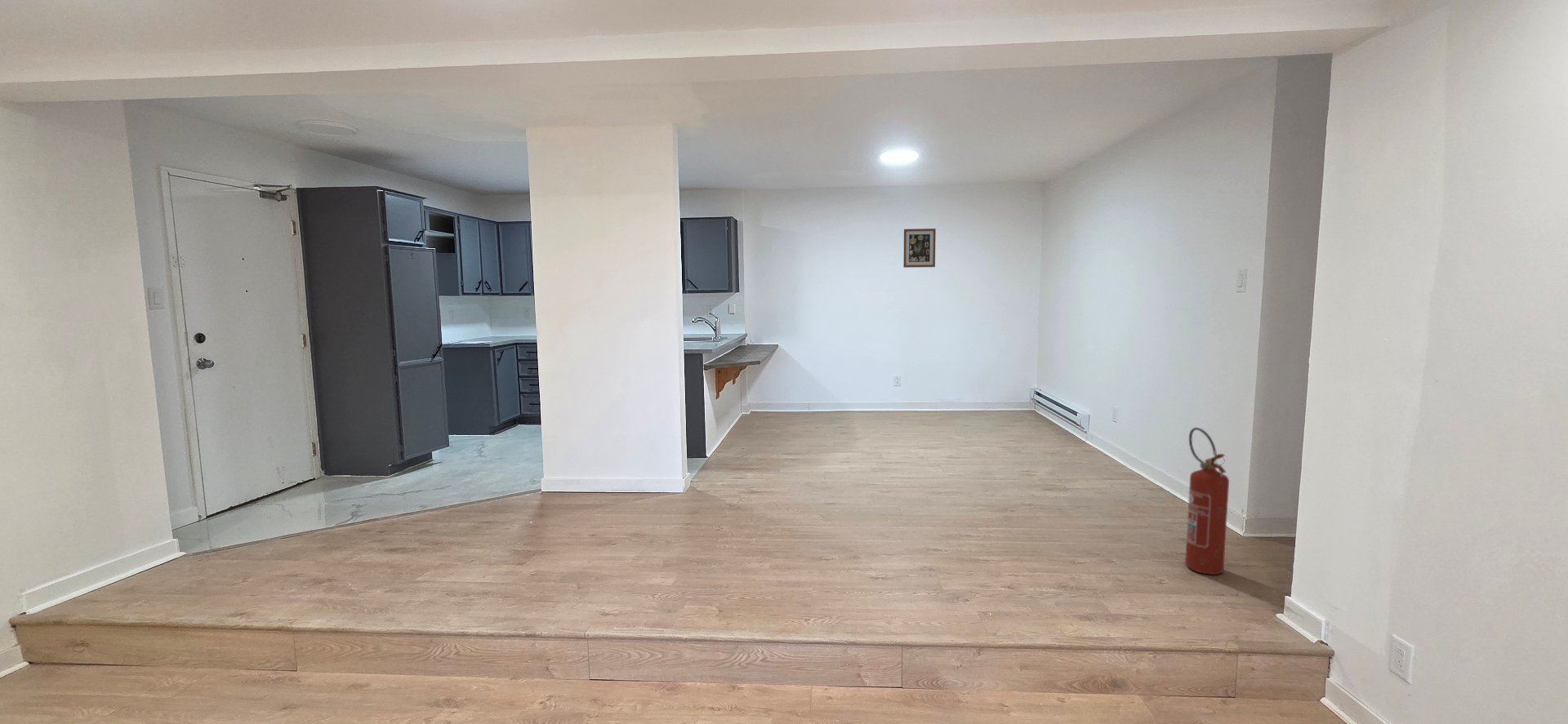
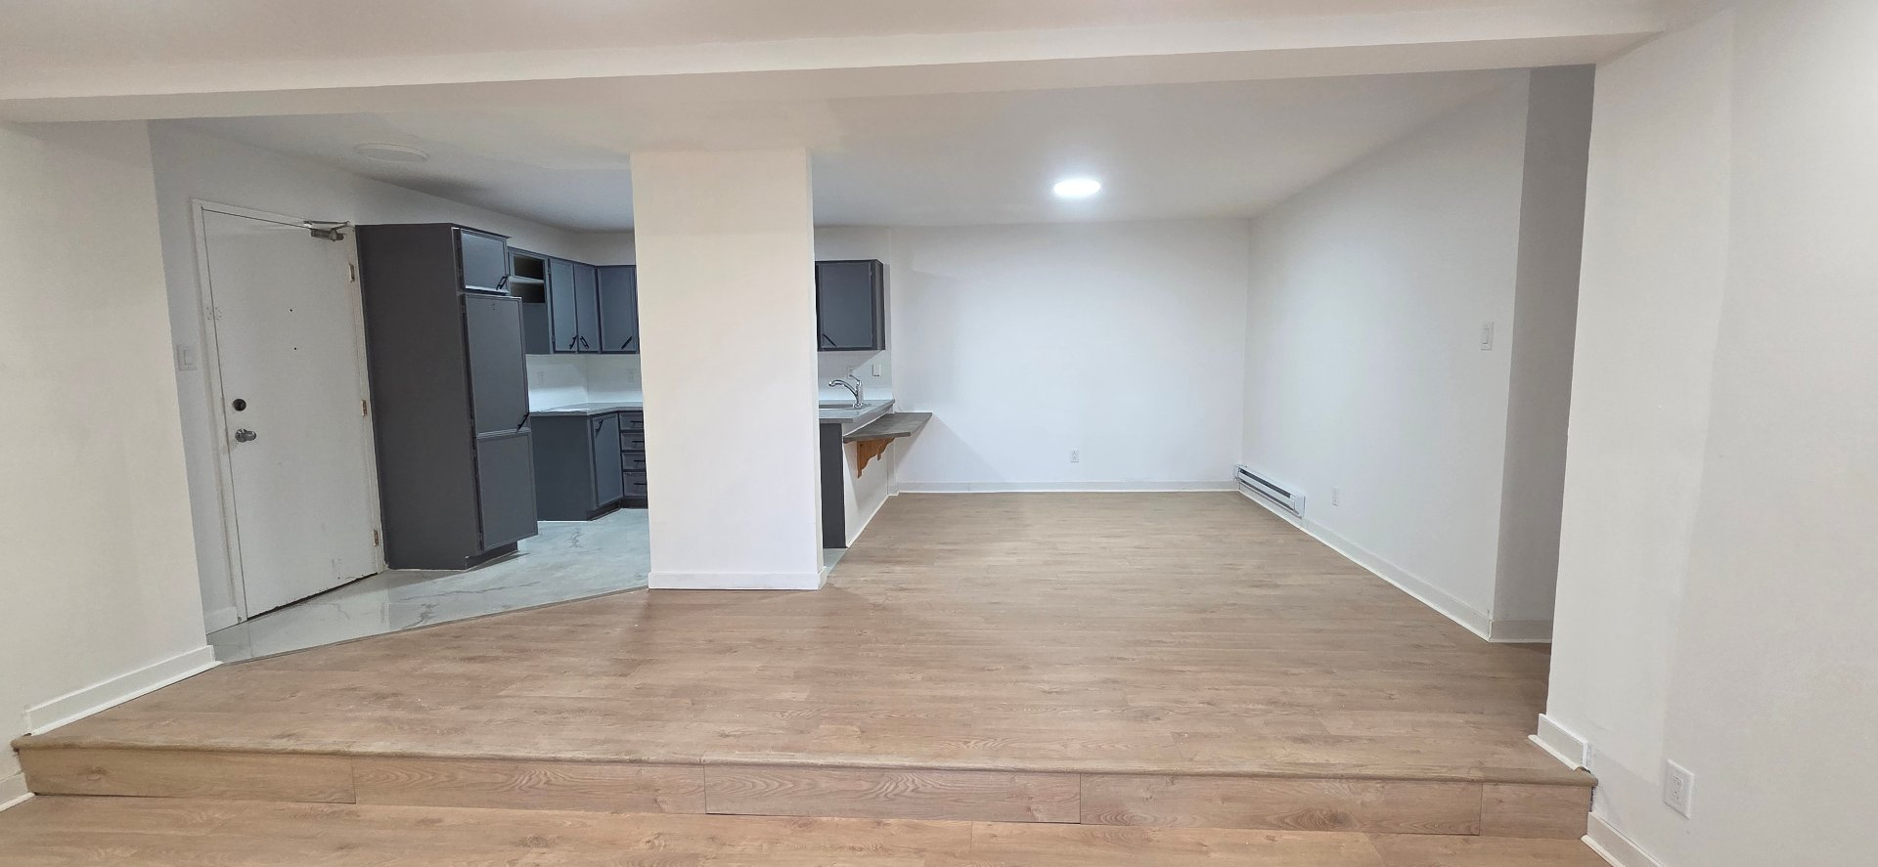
- wall art (919, 247)
- fire extinguisher (1203, 498)
